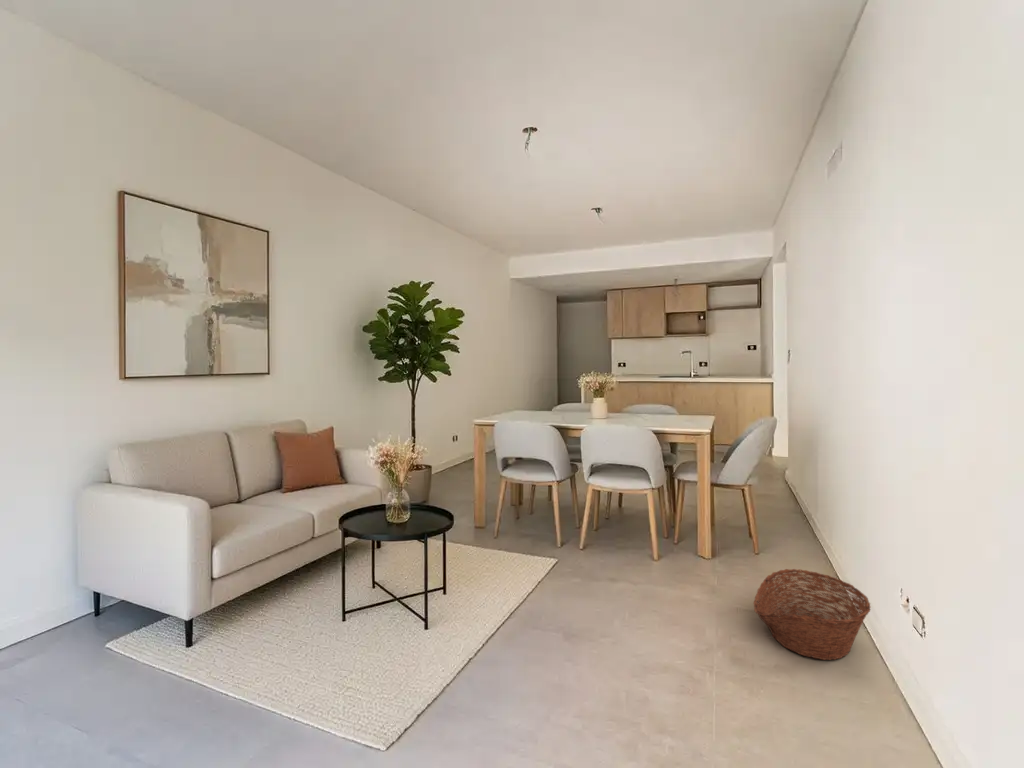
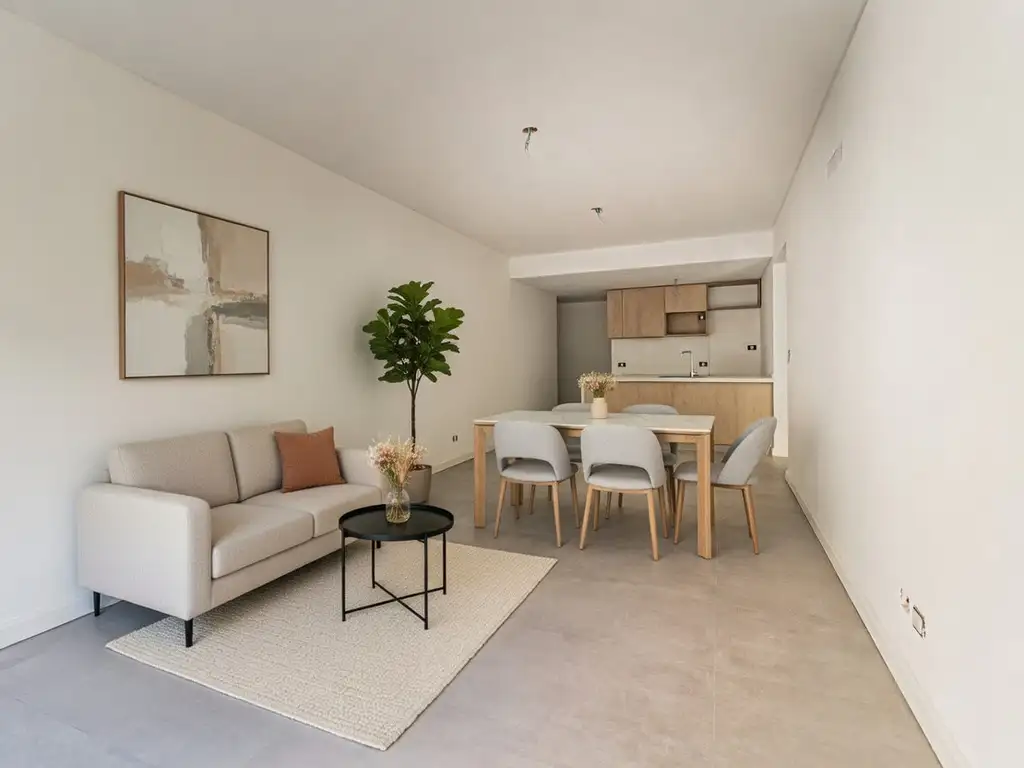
- basket (809, 613)
